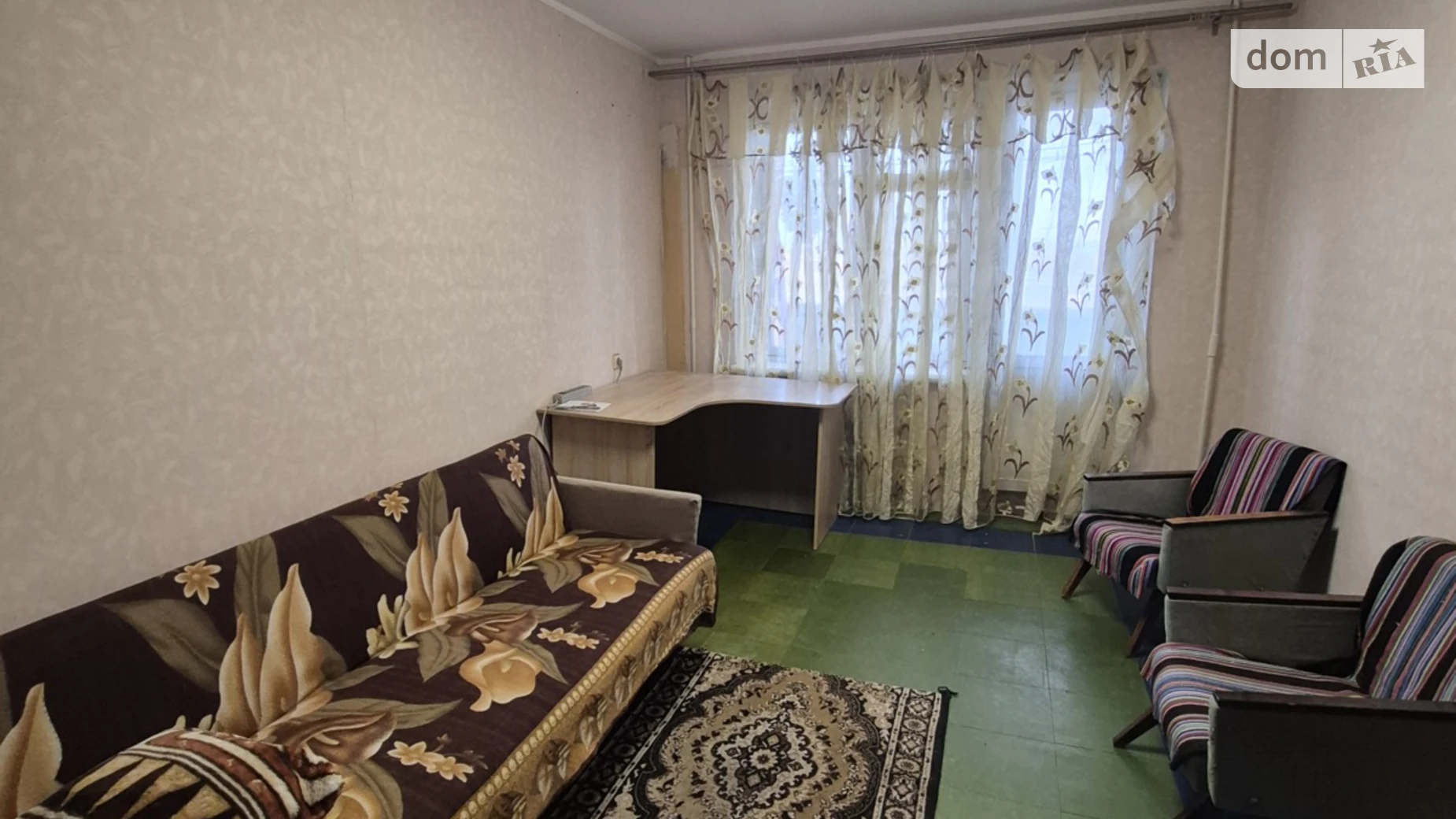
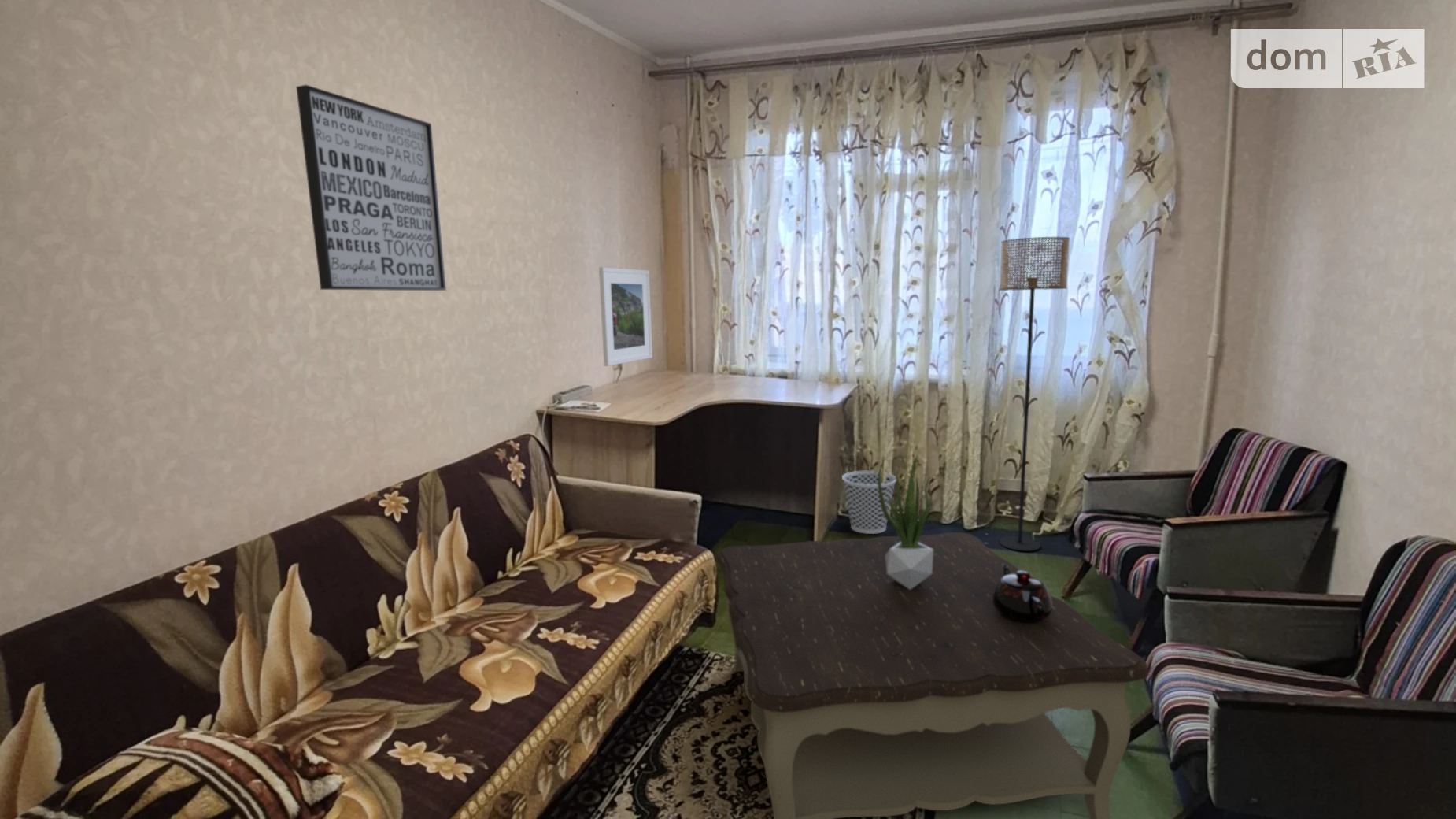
+ coffee table (889, 666)
+ wall art (379, 200)
+ potted plant (904, 521)
+ teapot (1021, 591)
+ floor lamp (1026, 397)
+ wastebasket (868, 502)
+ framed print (627, 316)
